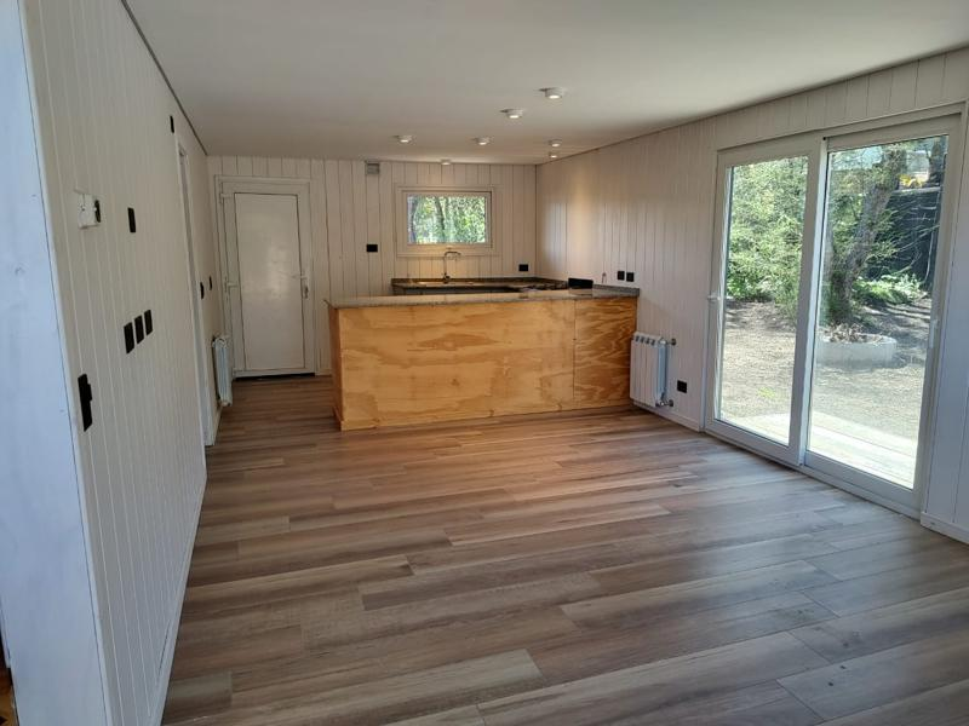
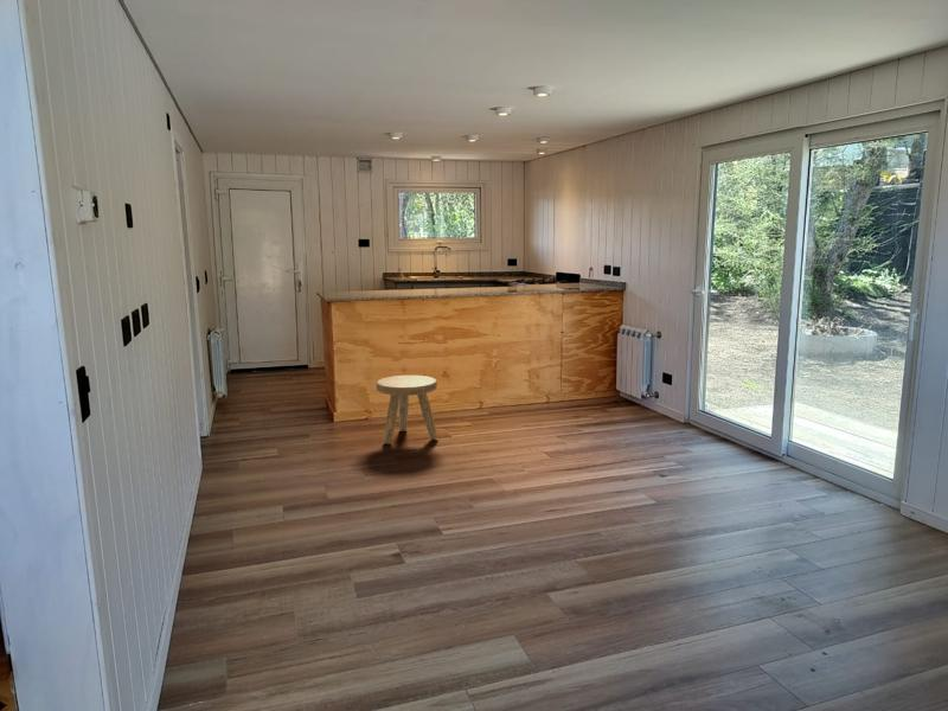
+ stool (406, 409)
